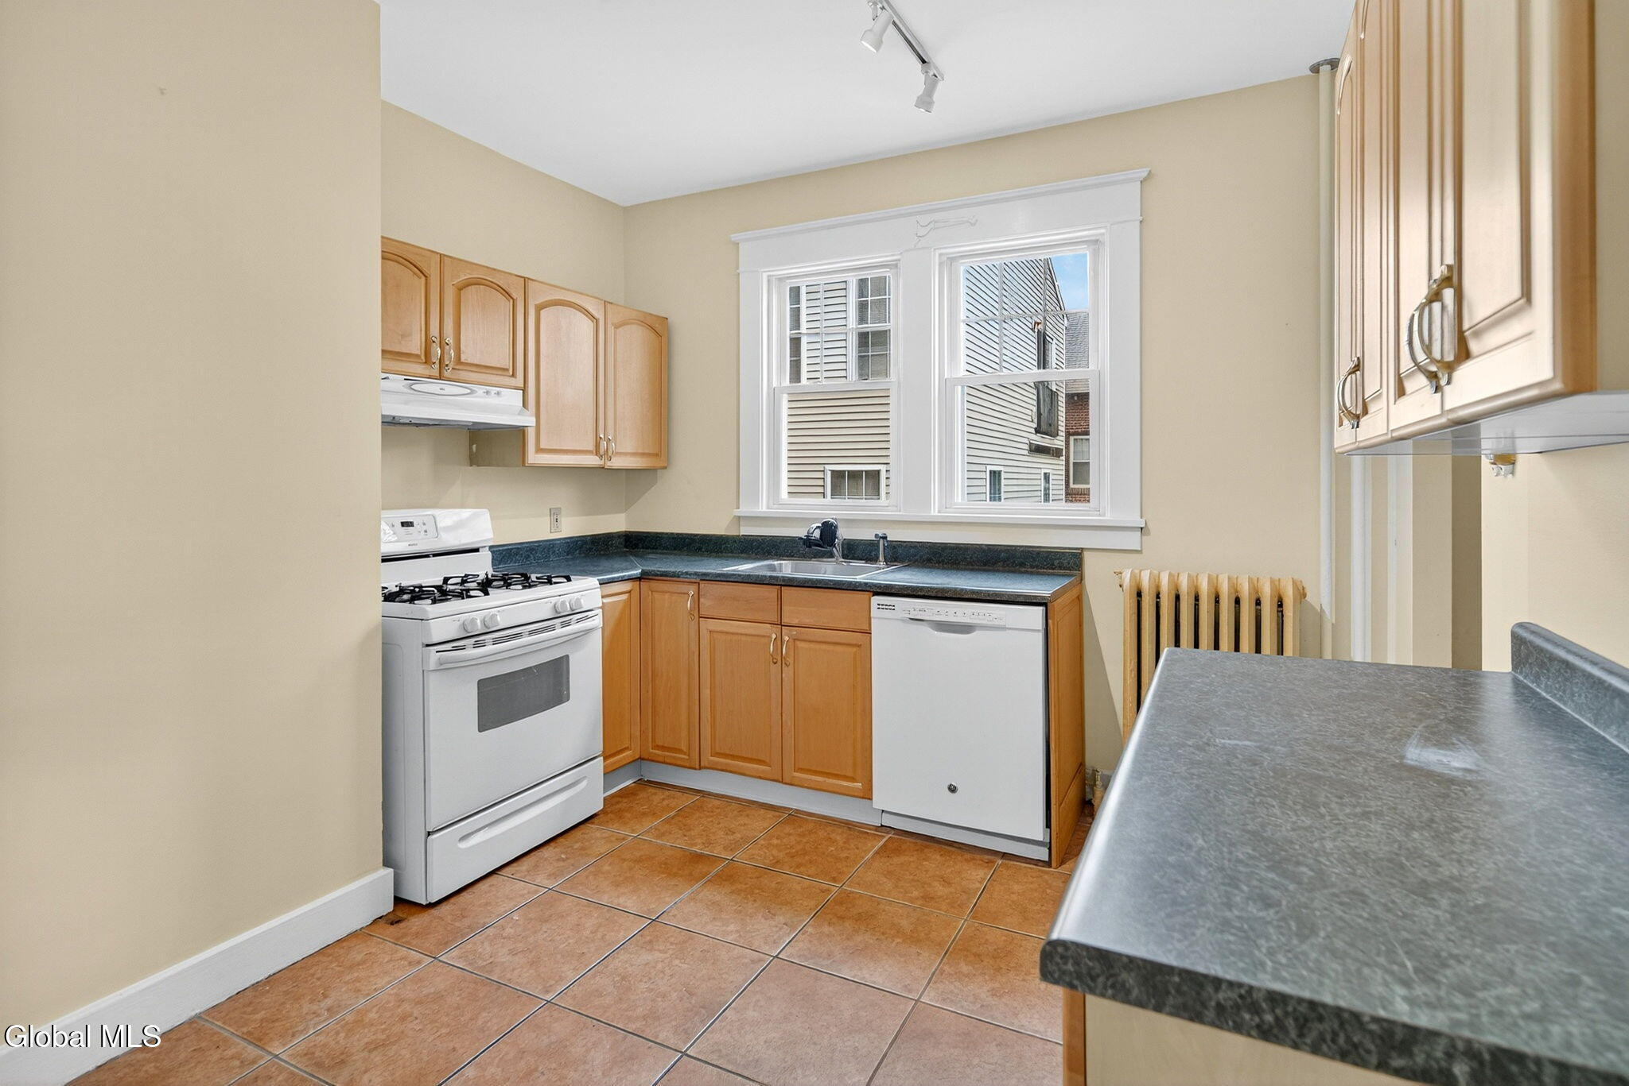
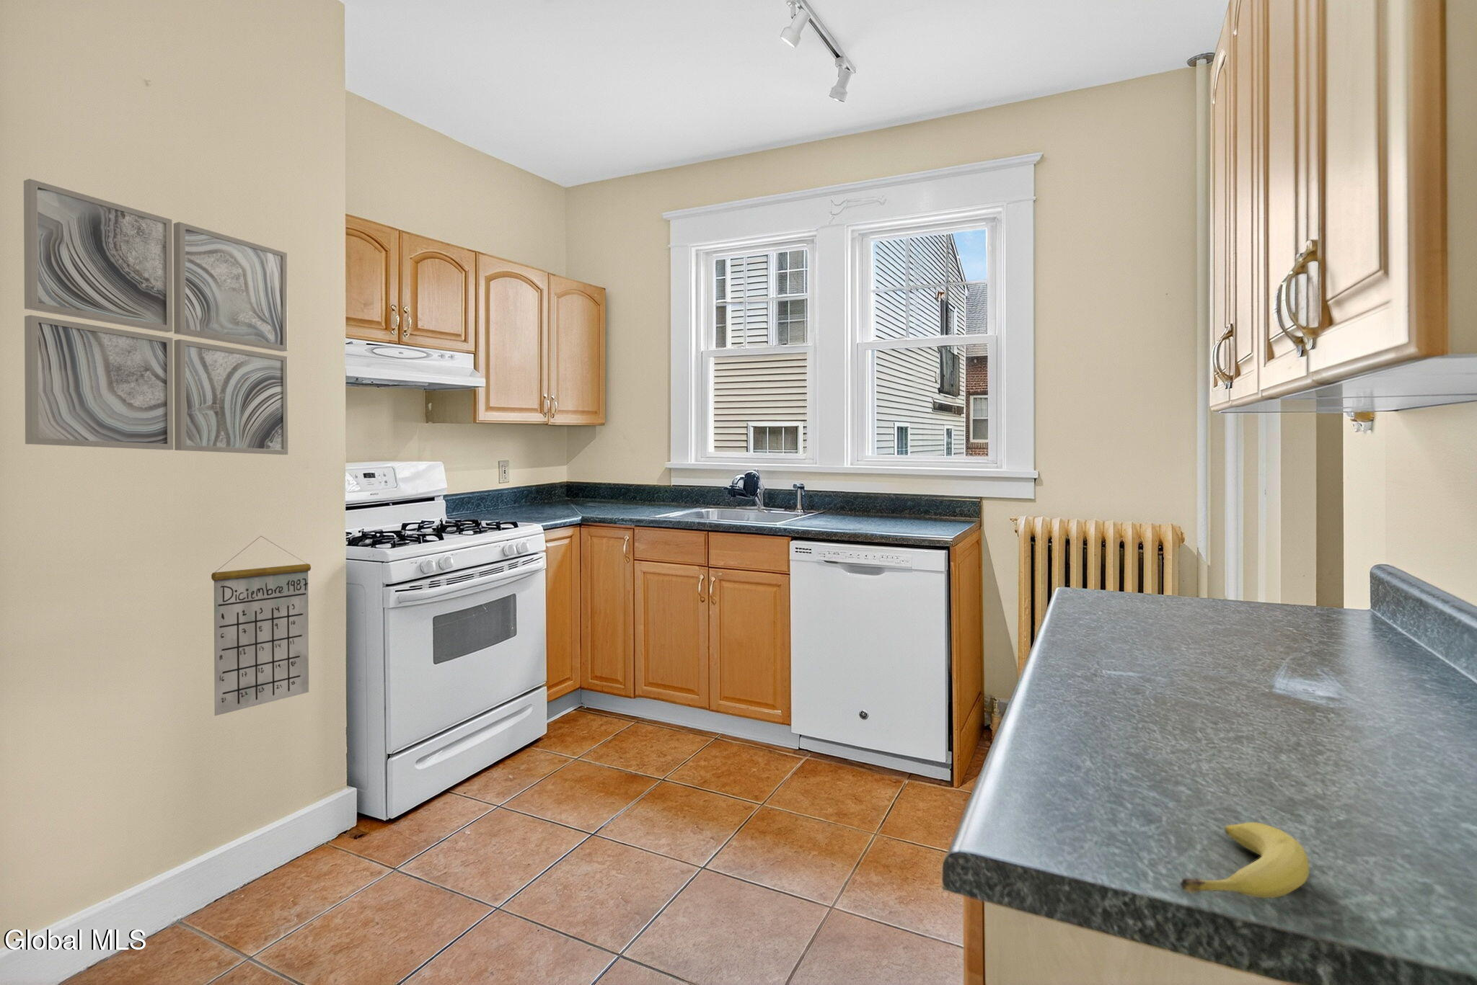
+ wall art (173, 337)
+ fruit (1254, 862)
+ calendar (263, 619)
